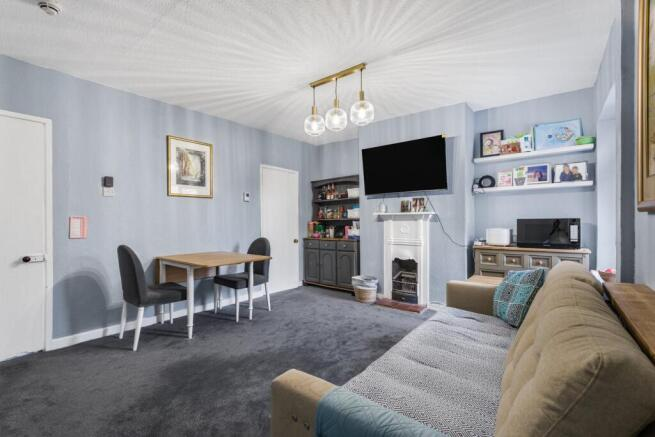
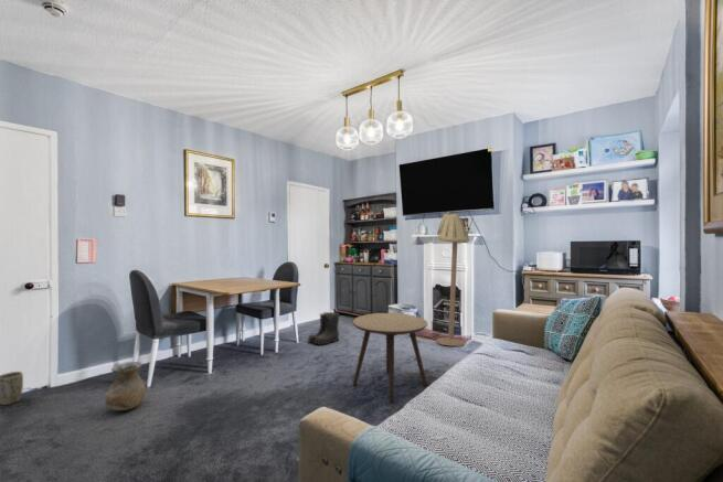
+ vase (126, 386)
+ plant pot (10, 388)
+ floor lamp (453, 276)
+ boots (323, 328)
+ side table (390, 353)
